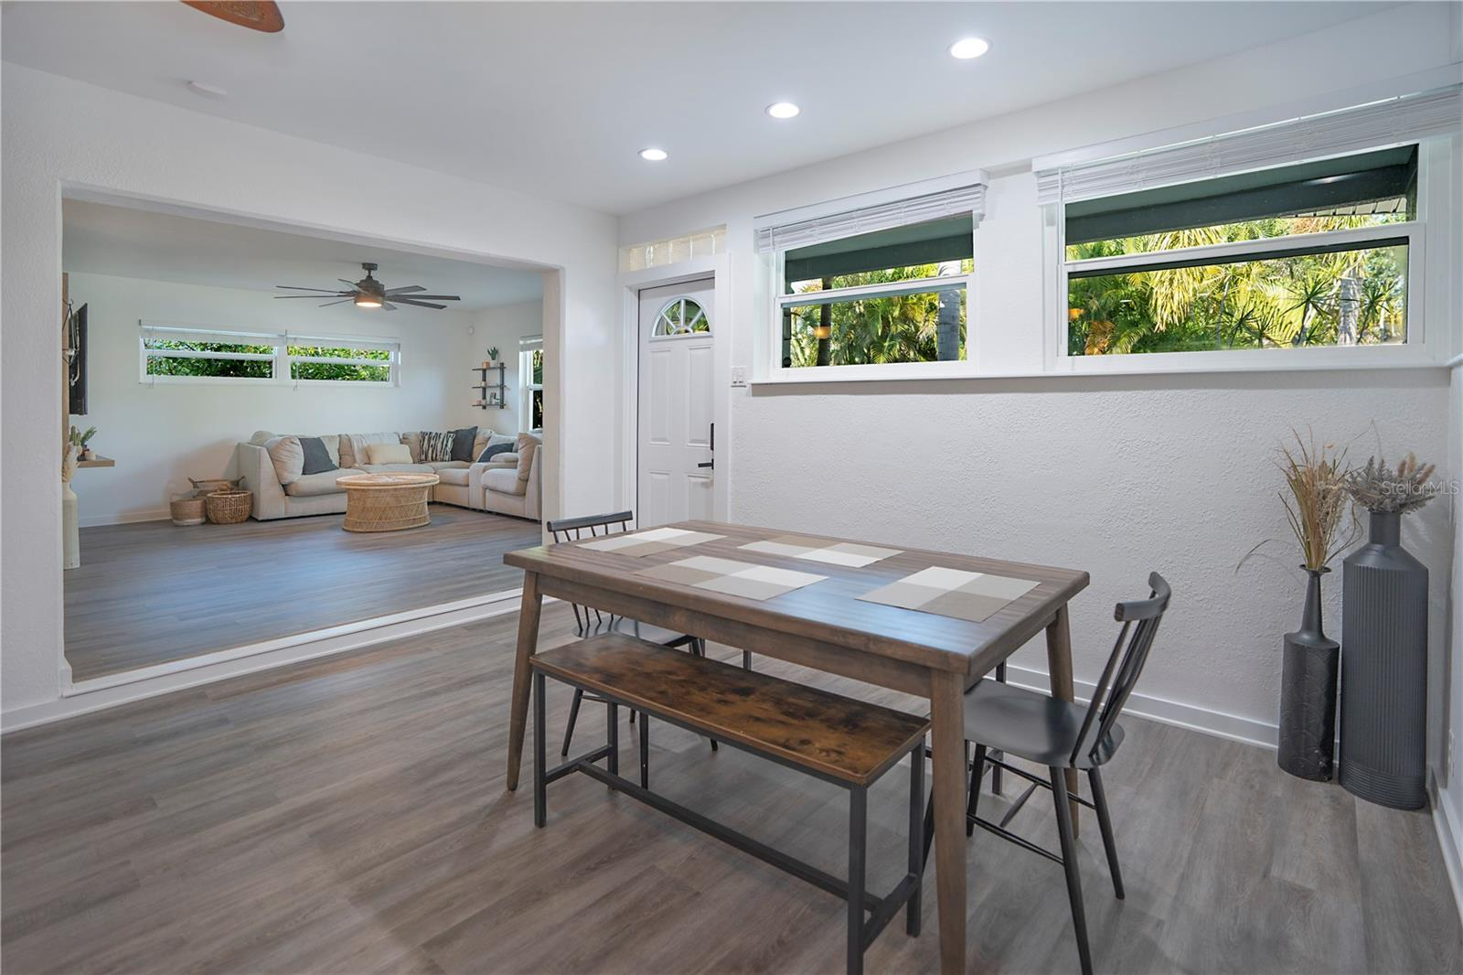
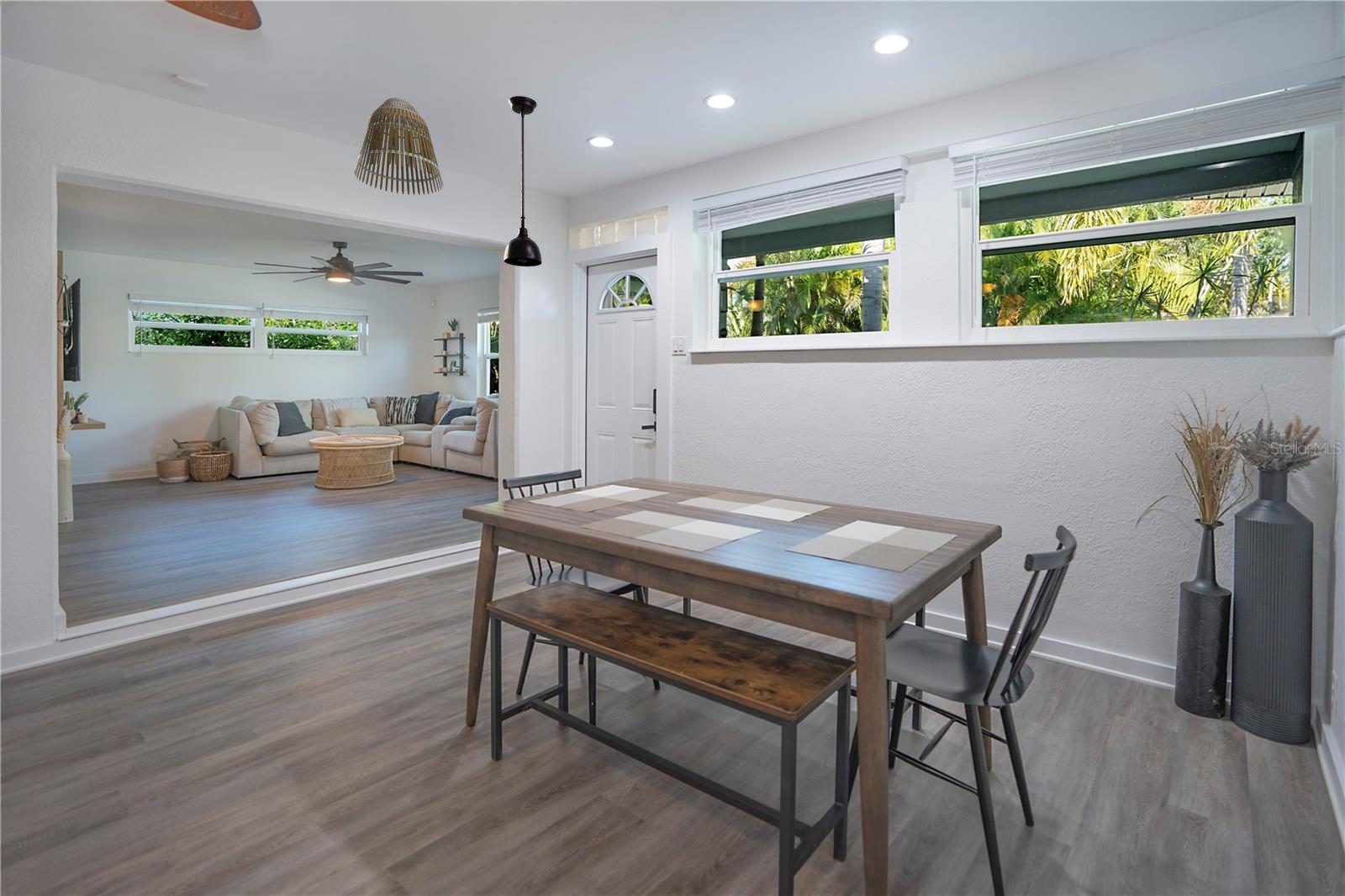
+ lamp shade (398, 141)
+ light fixture (522, 182)
